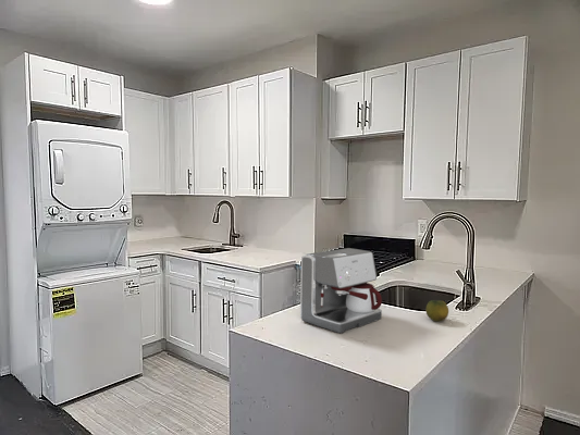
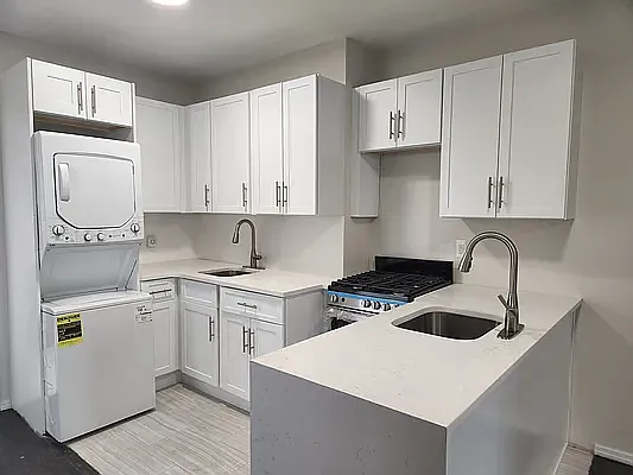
- fruit (436, 310)
- coffee maker (342, 286)
